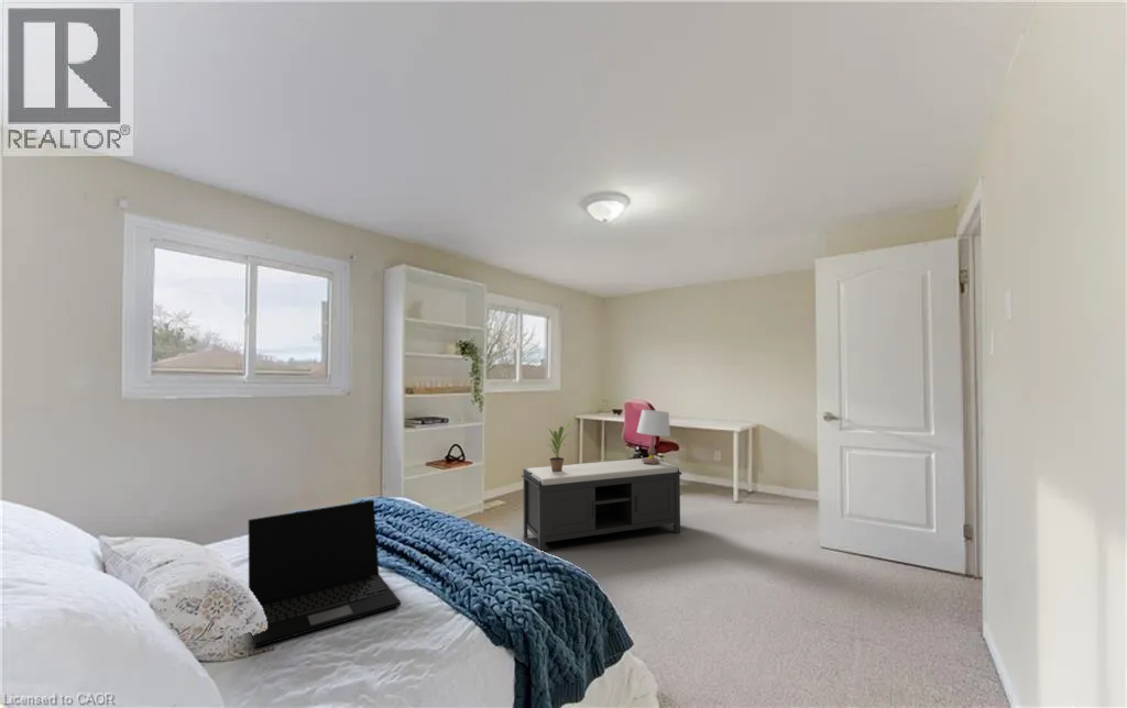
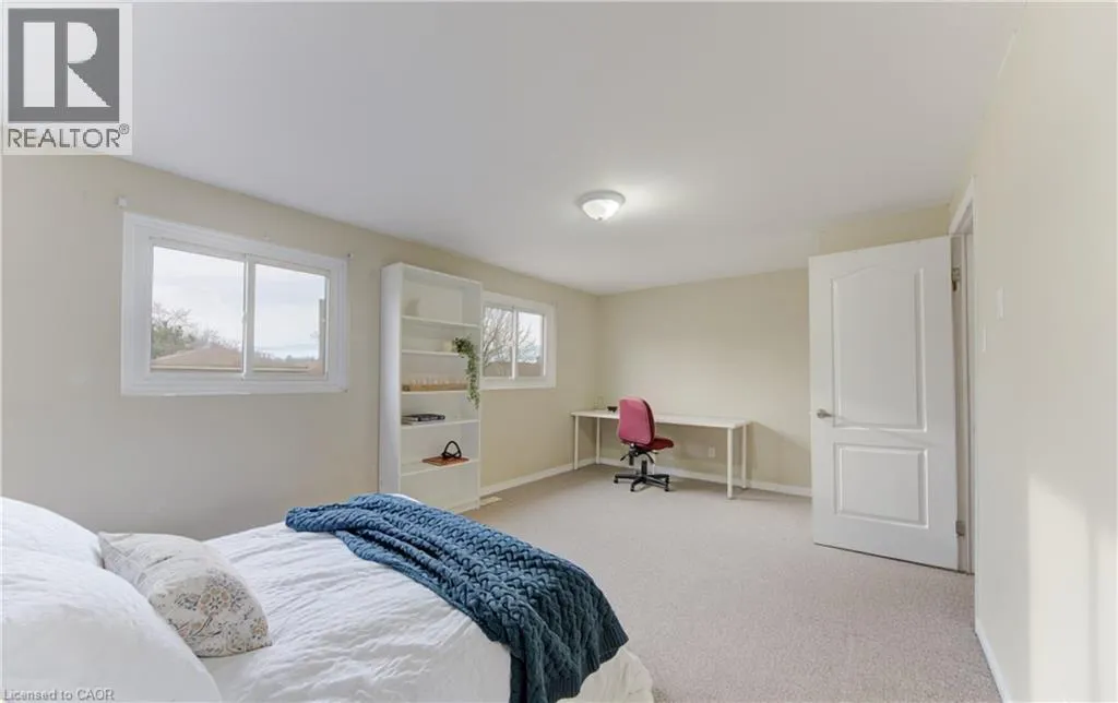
- laptop (322, 562)
- table lamp (652, 436)
- potted plant (558, 446)
- bench (602, 500)
